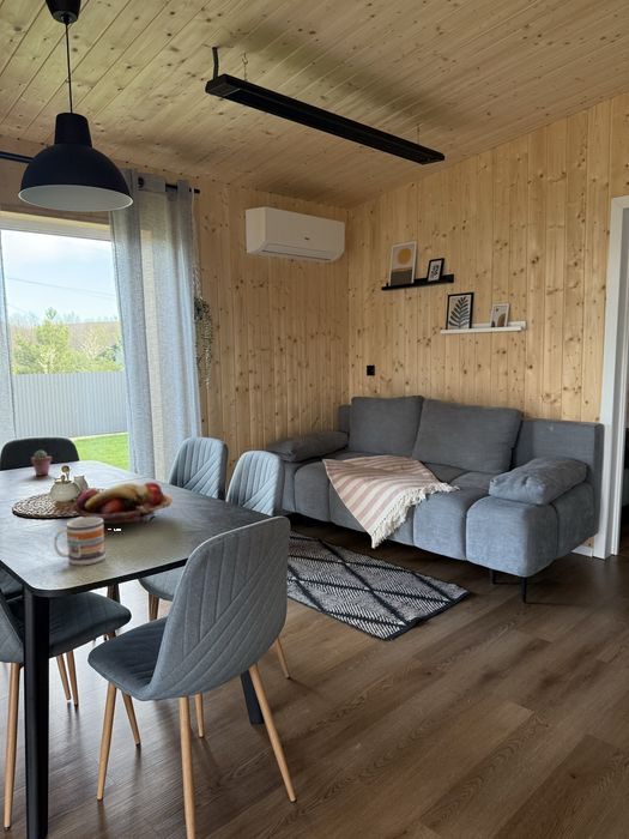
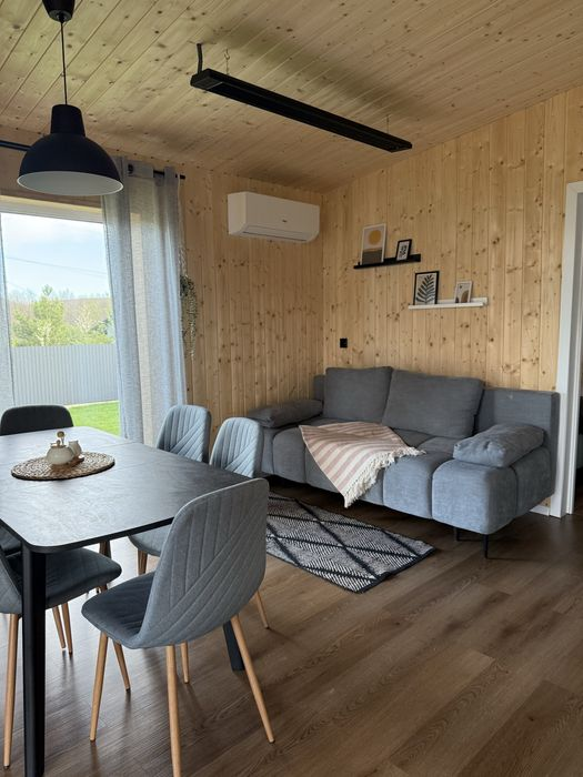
- mug (81, 541)
- potted succulent (41, 461)
- fruit basket (125, 501)
